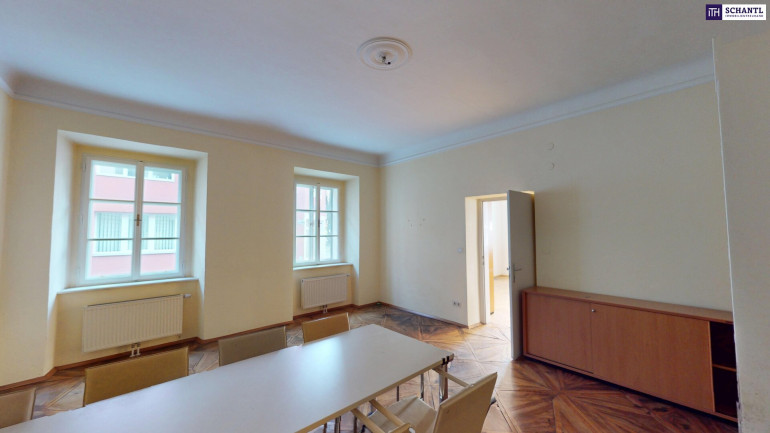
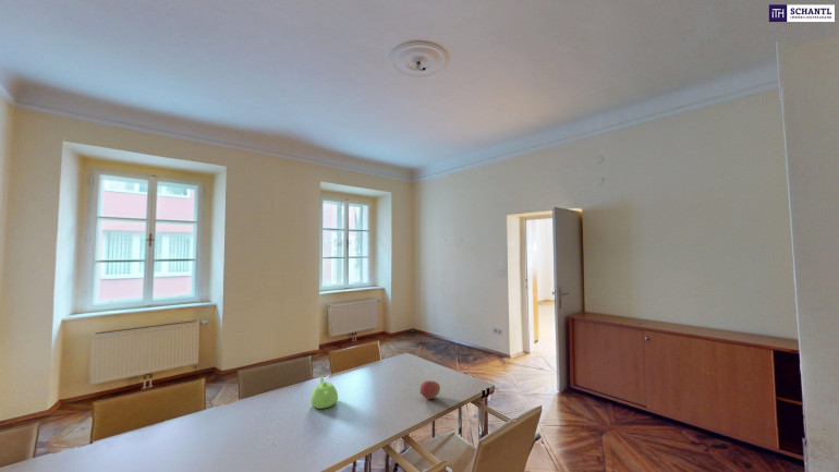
+ teapot (324, 391)
+ fruit (429, 389)
